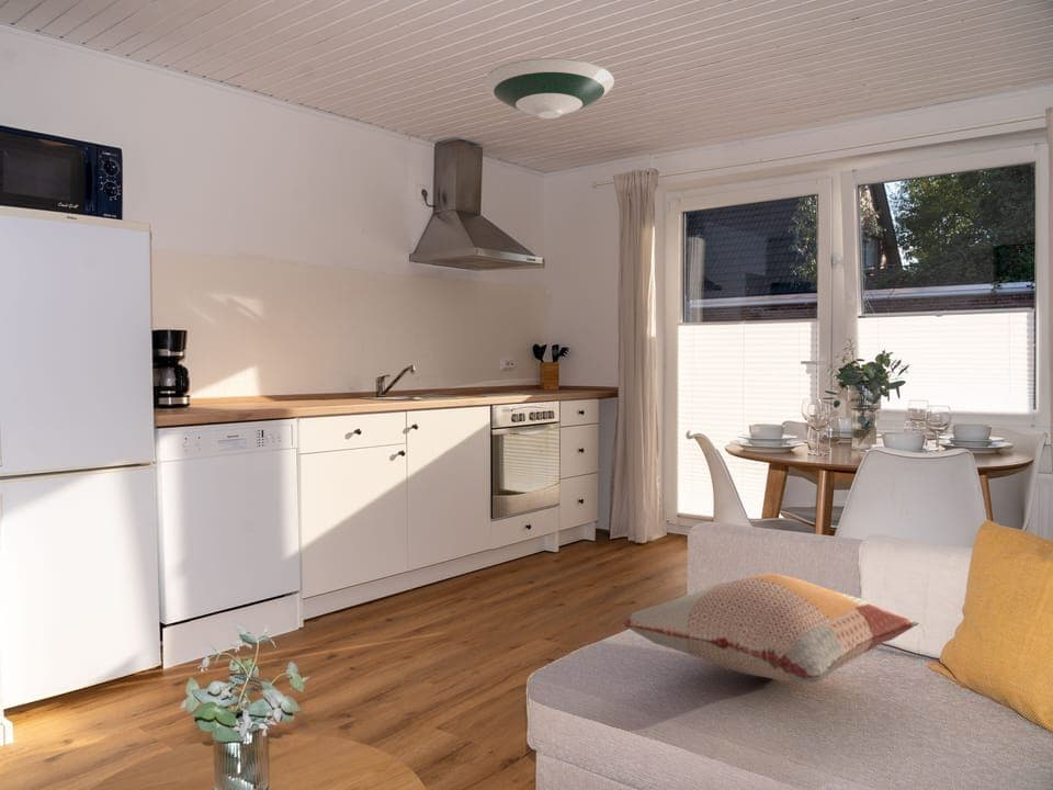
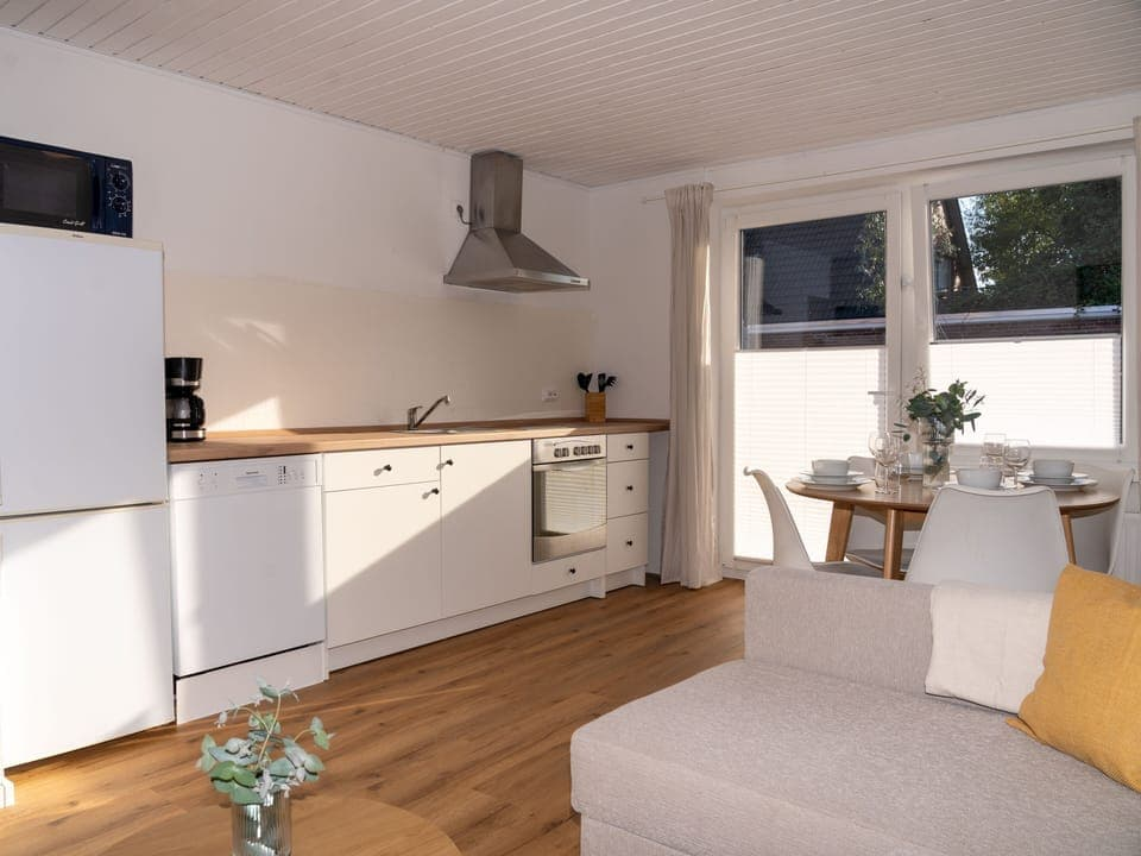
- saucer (548, 99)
- decorative pillow (767, 622)
